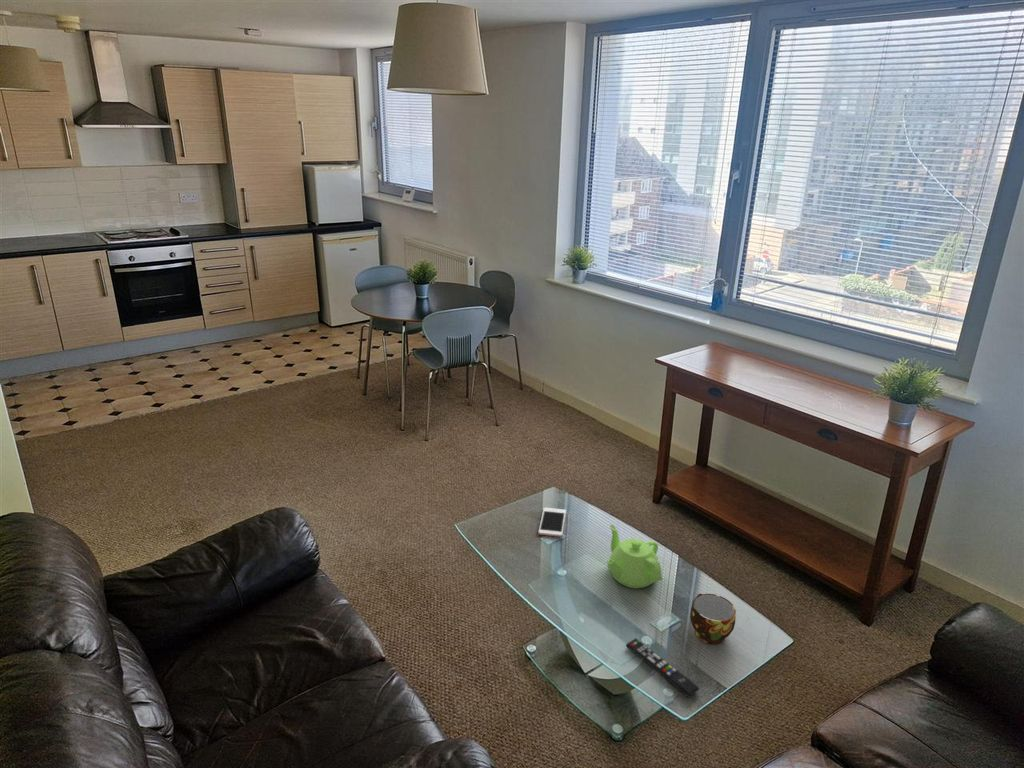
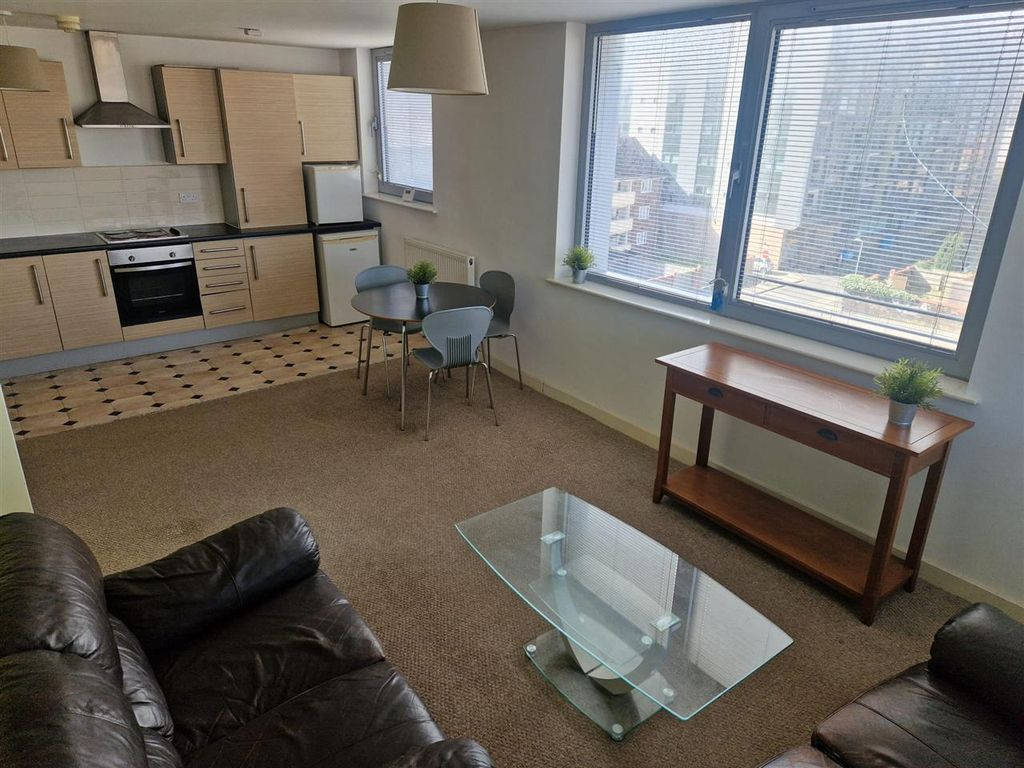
- teapot (631, 558)
- cup (709, 619)
- cell phone (552, 521)
- remote control (661, 666)
